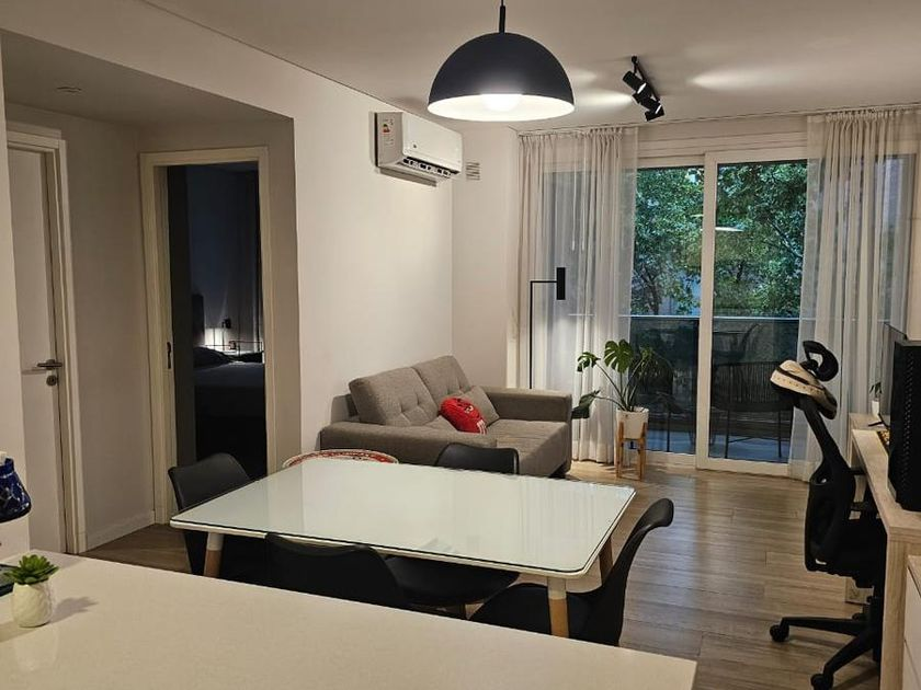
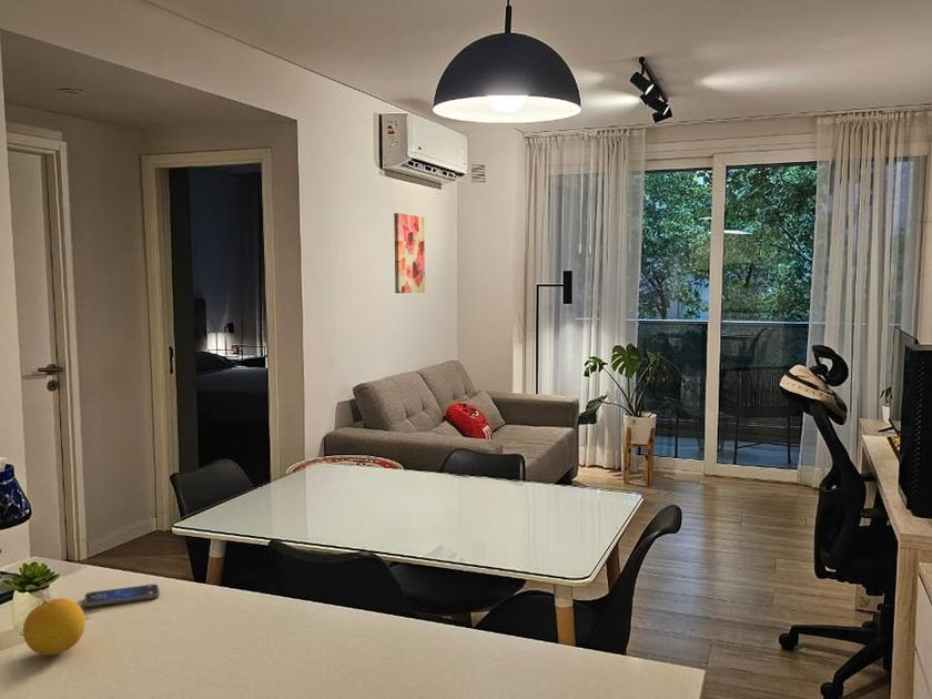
+ fruit (54, 626)
+ smartphone (122, 595)
+ wall art (409, 254)
